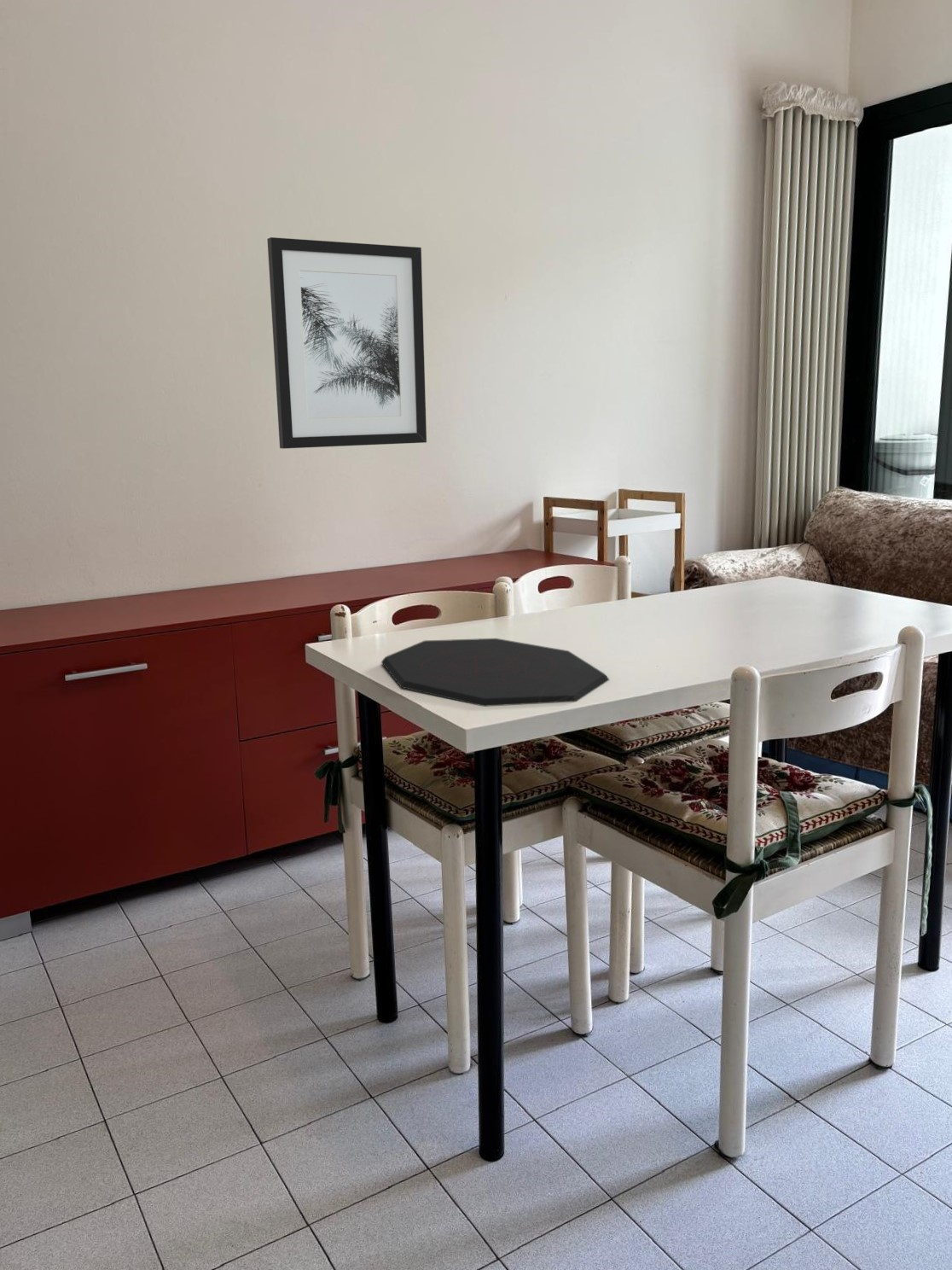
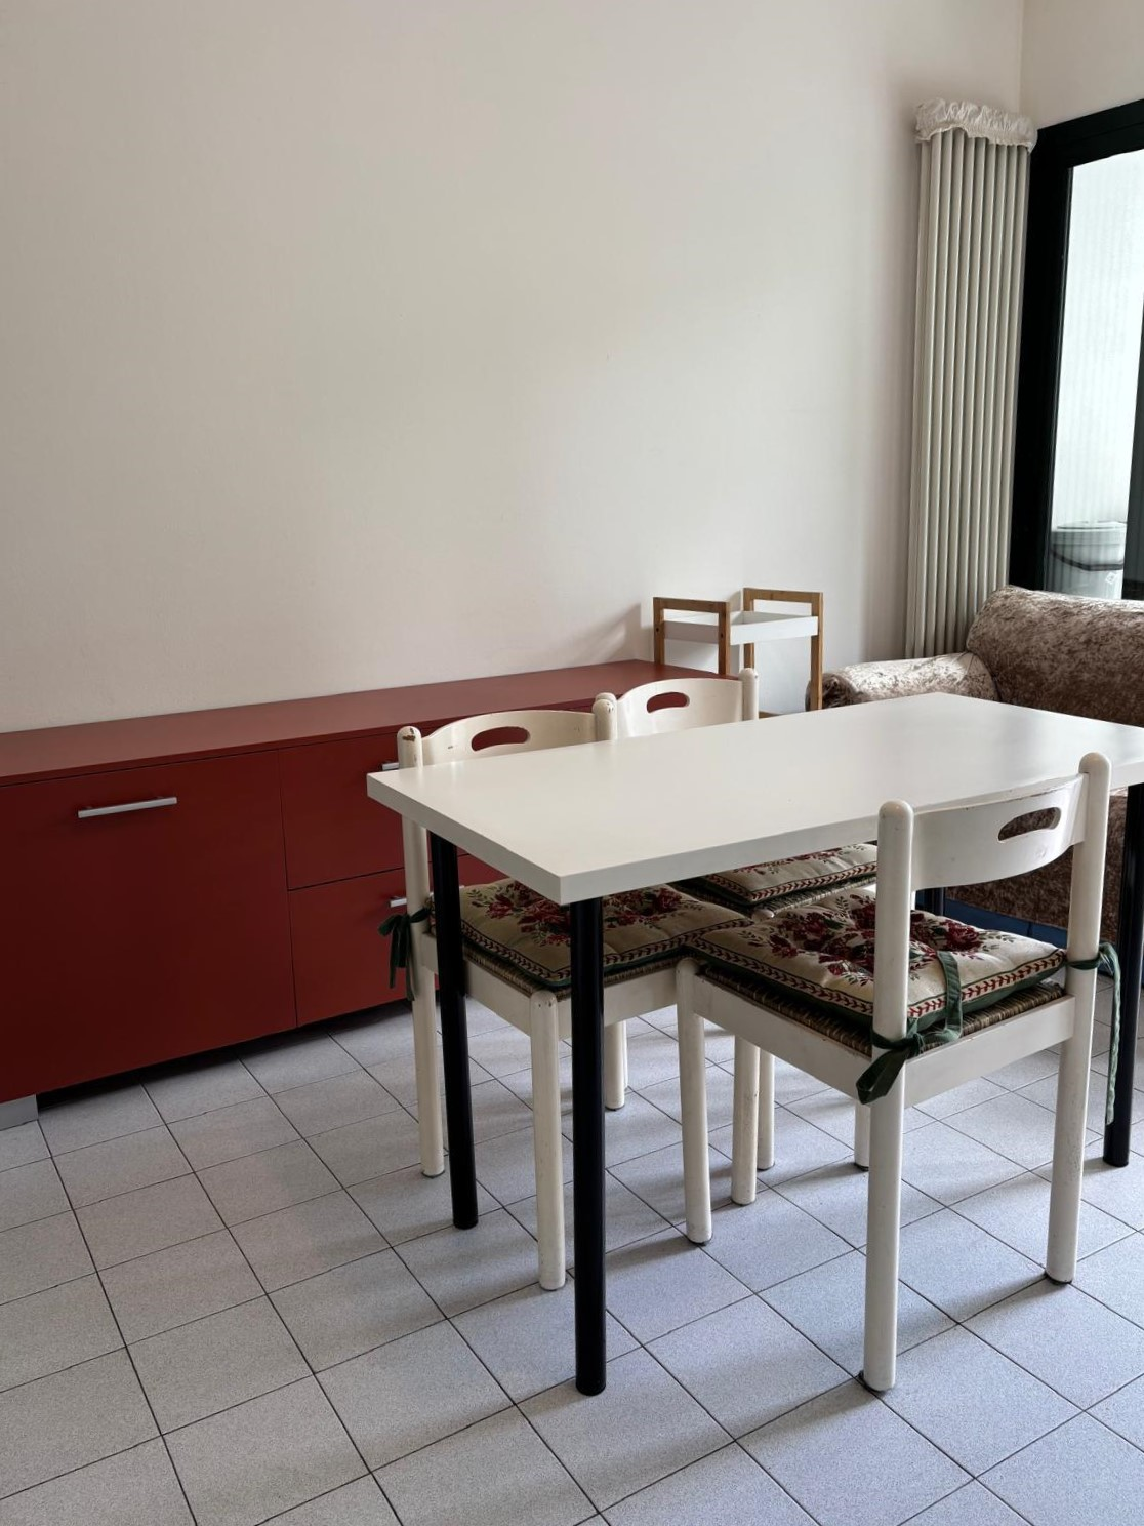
- placemat (491, 667)
- wall art (351, 346)
